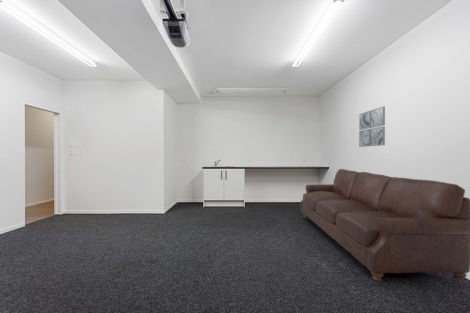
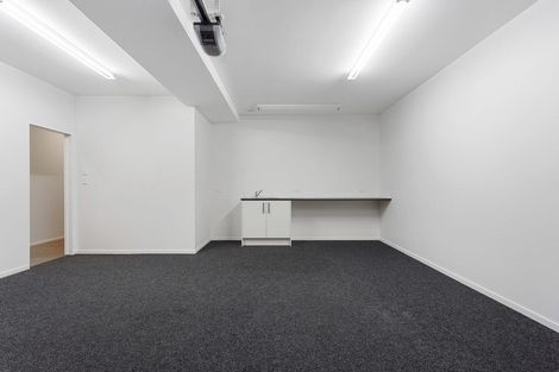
- wall art (370, 127)
- sofa (355, 205)
